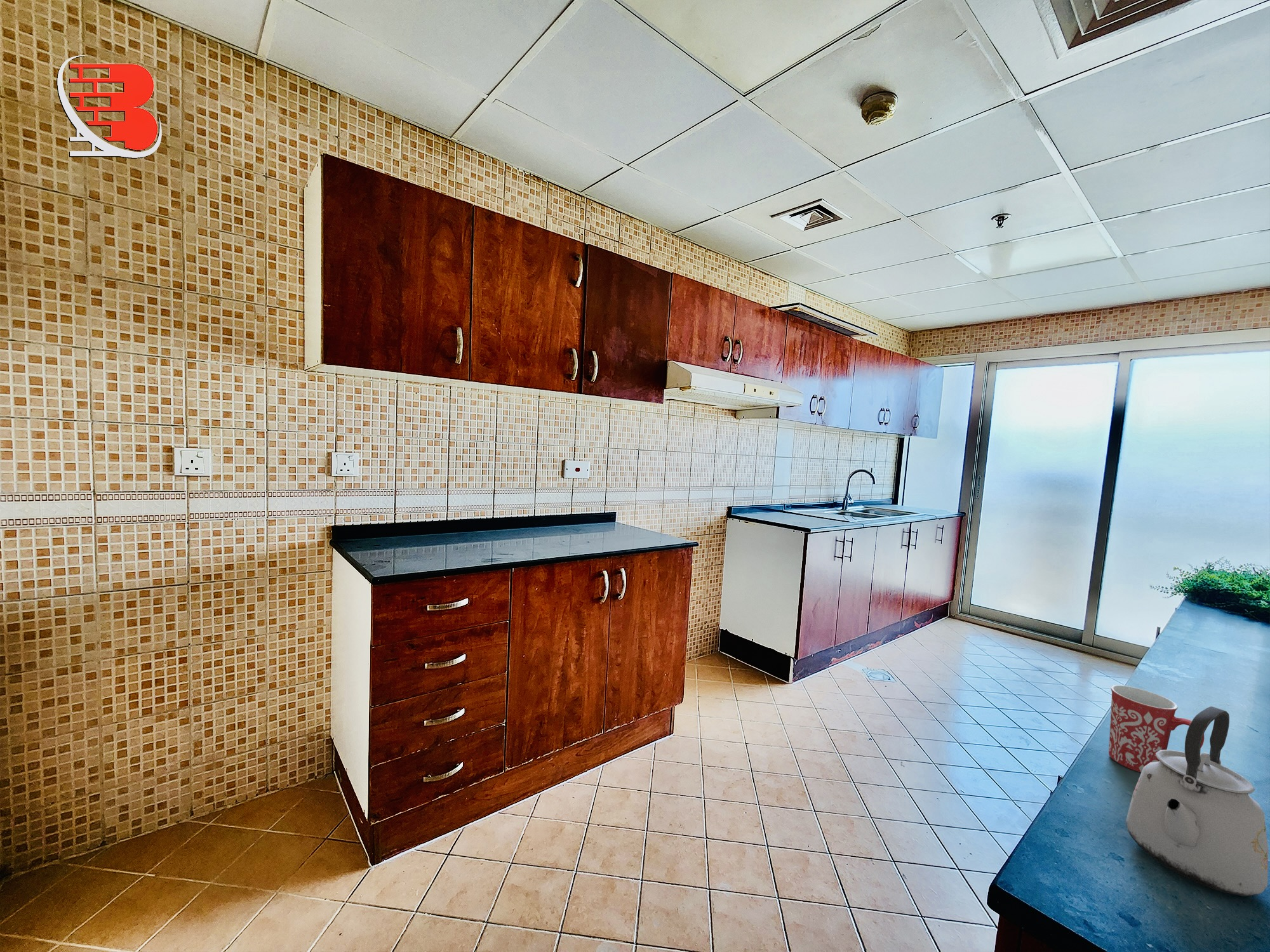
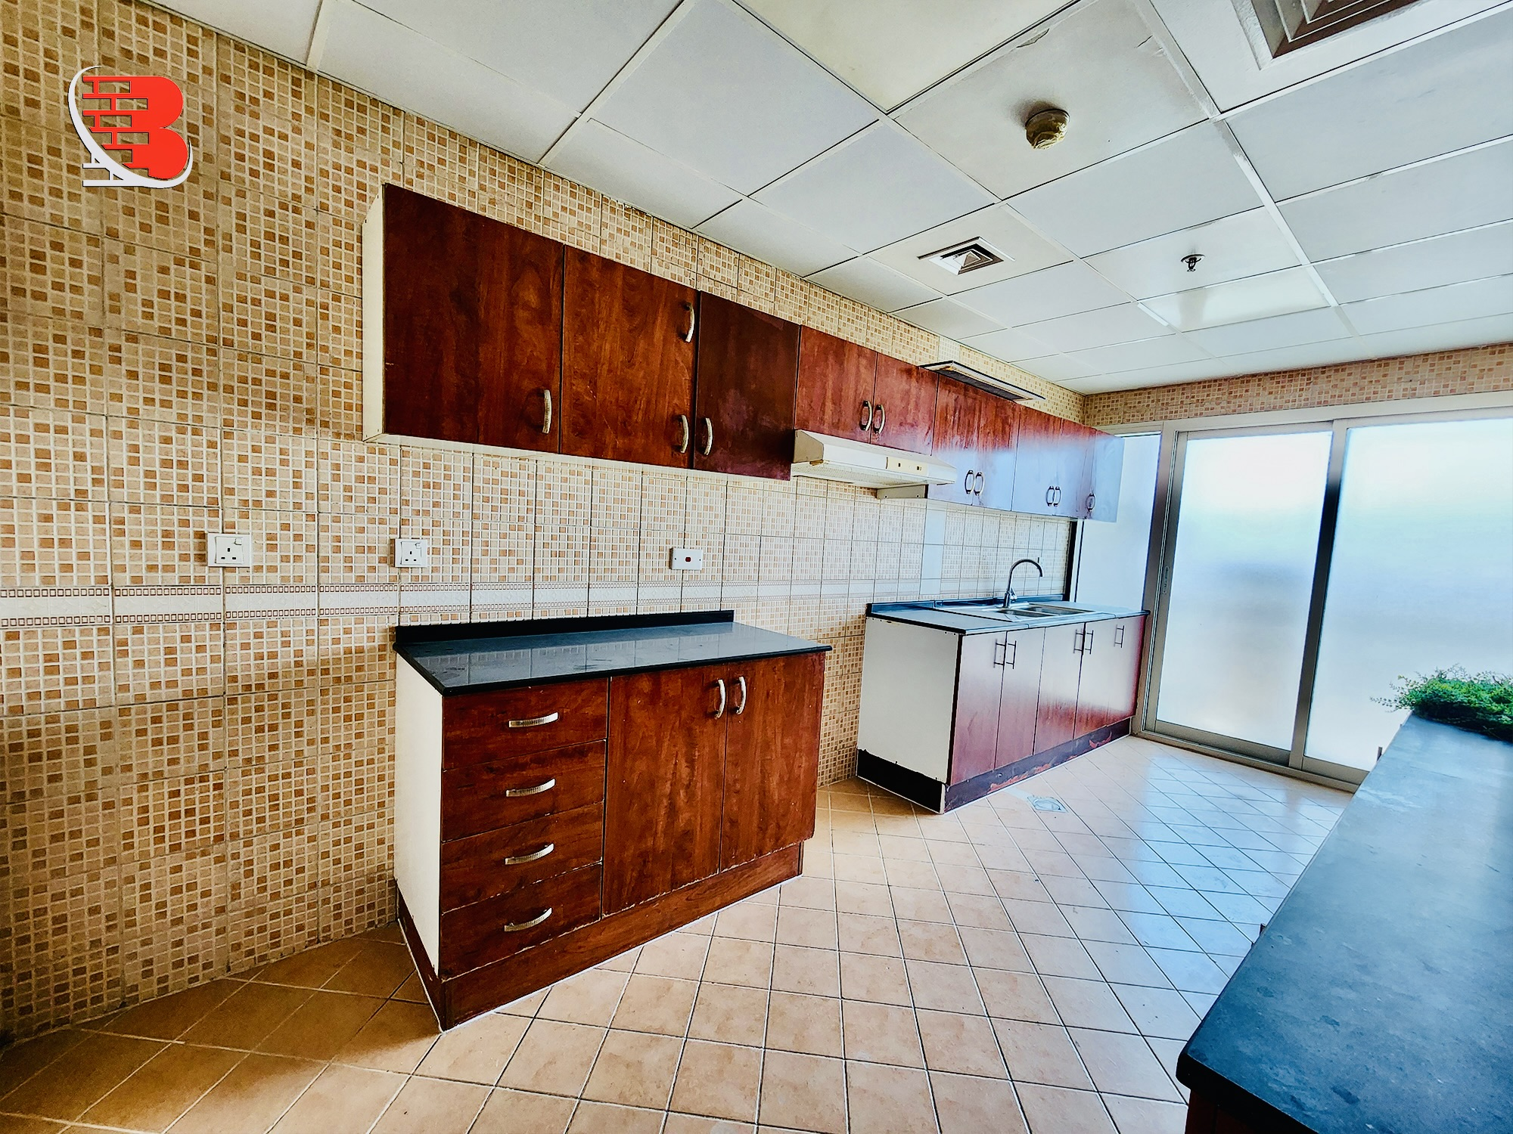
- kettle (1194, 793)
- mug (1152, 735)
